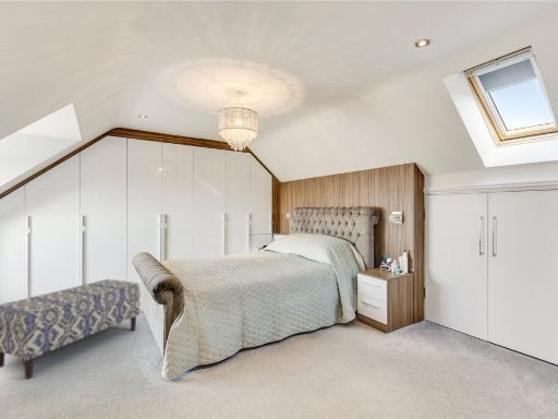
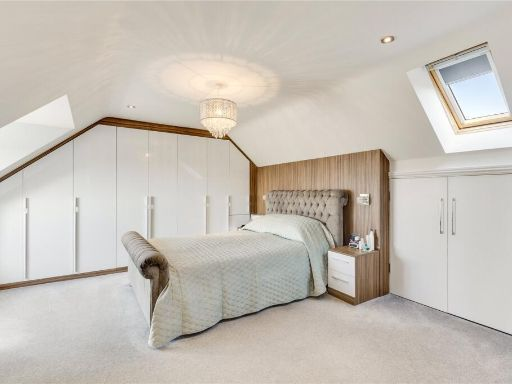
- bench (75, 319)
